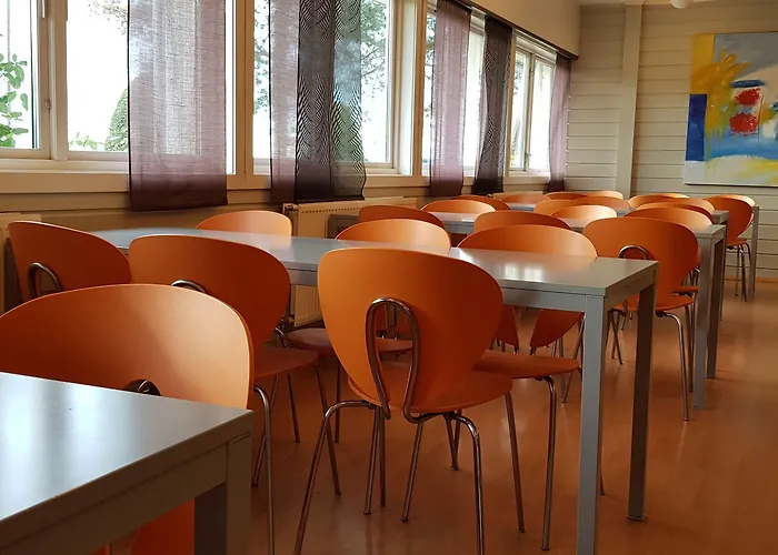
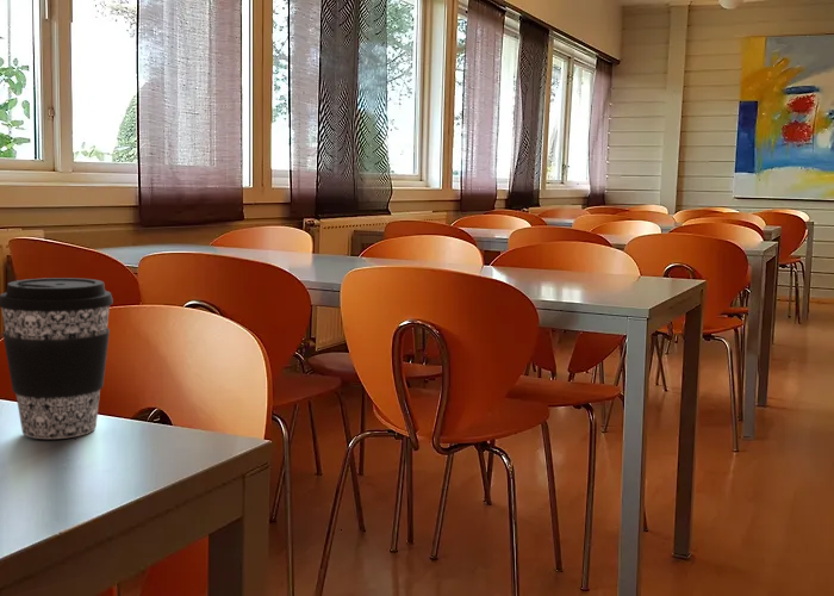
+ coffee cup (57, 356)
